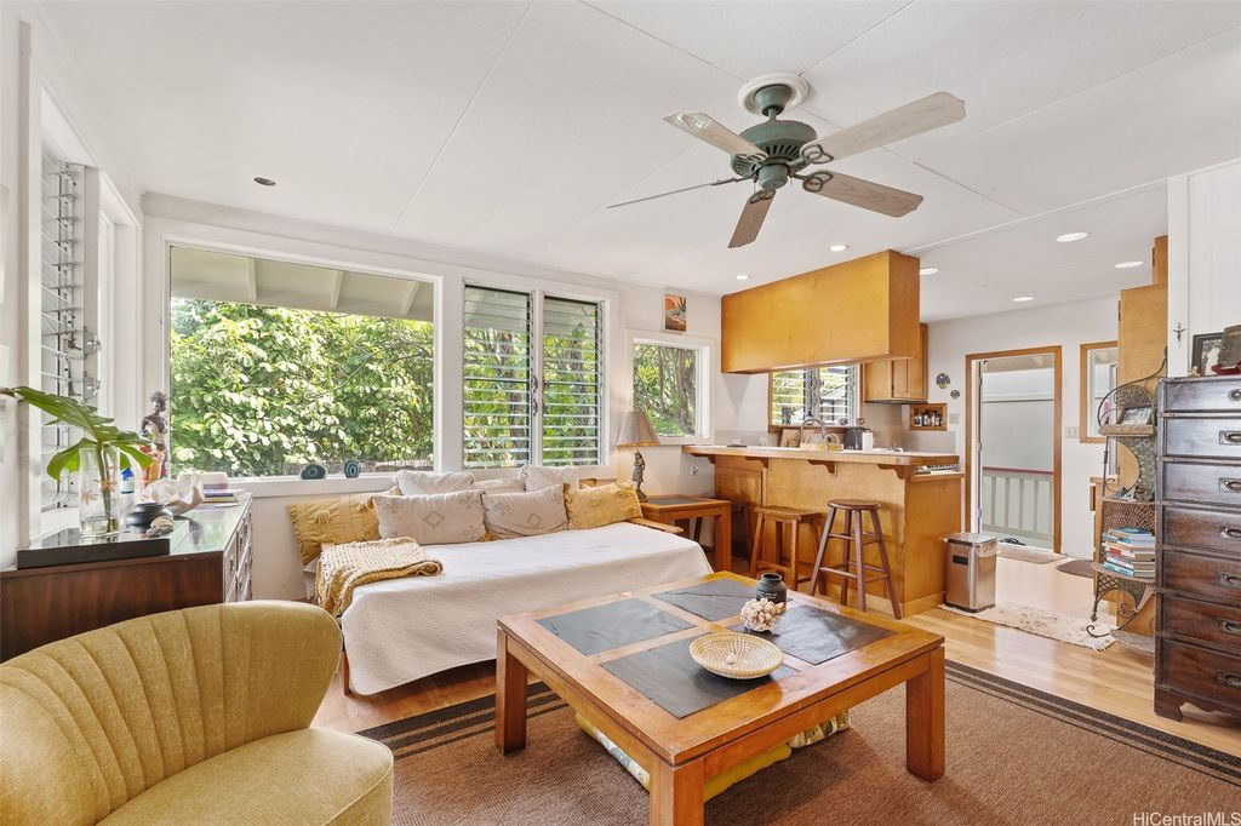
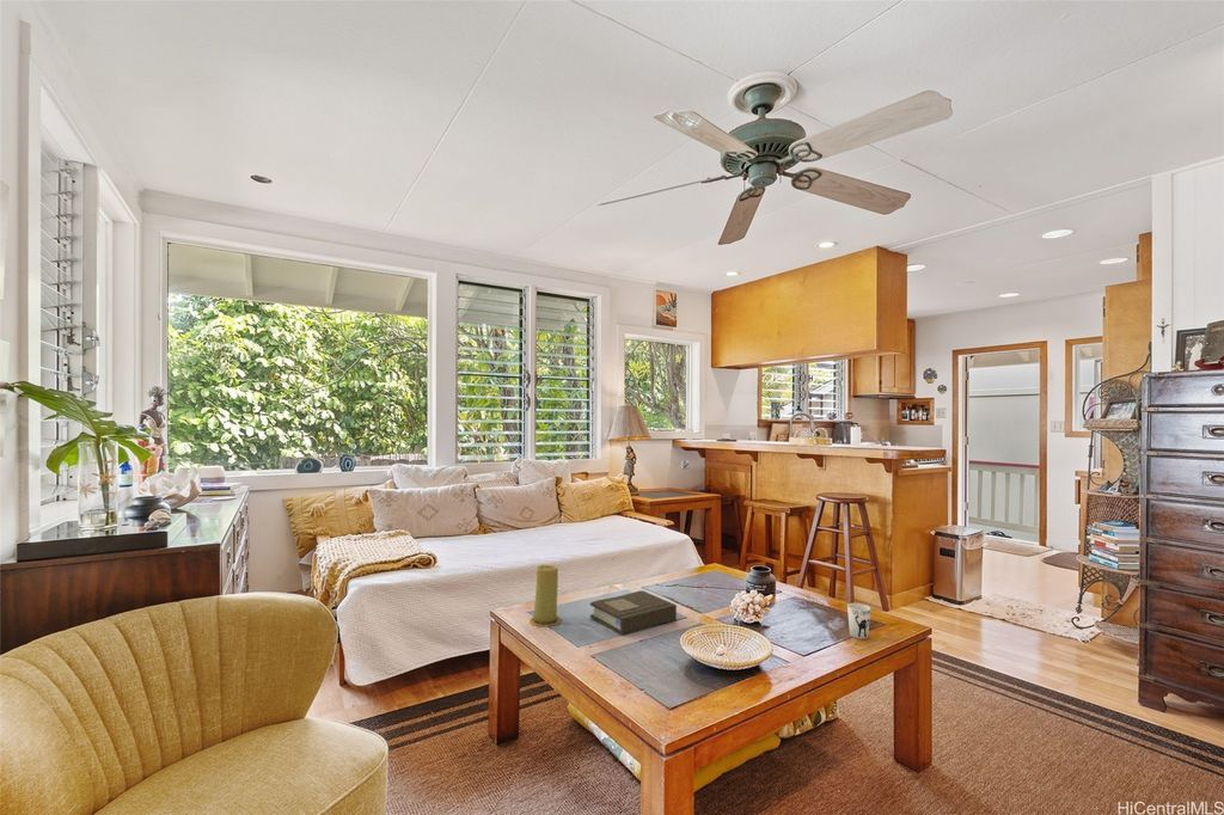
+ cup (858, 620)
+ book (632, 611)
+ candle (545, 593)
